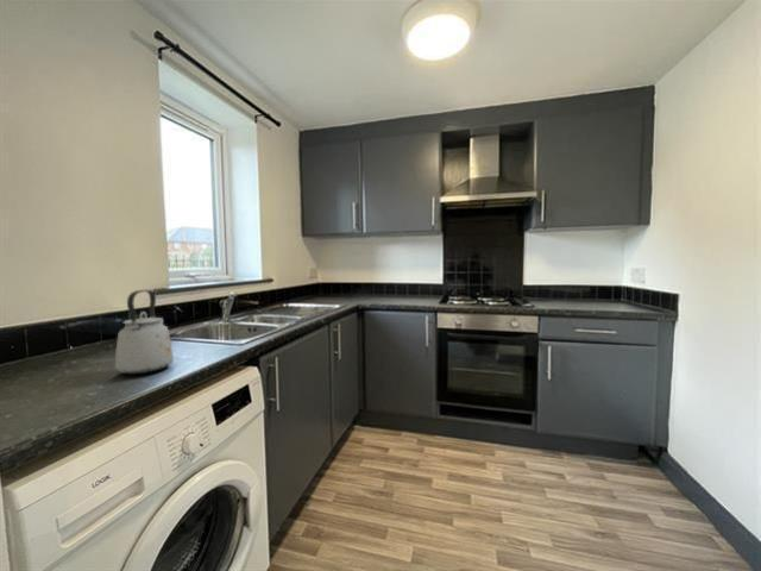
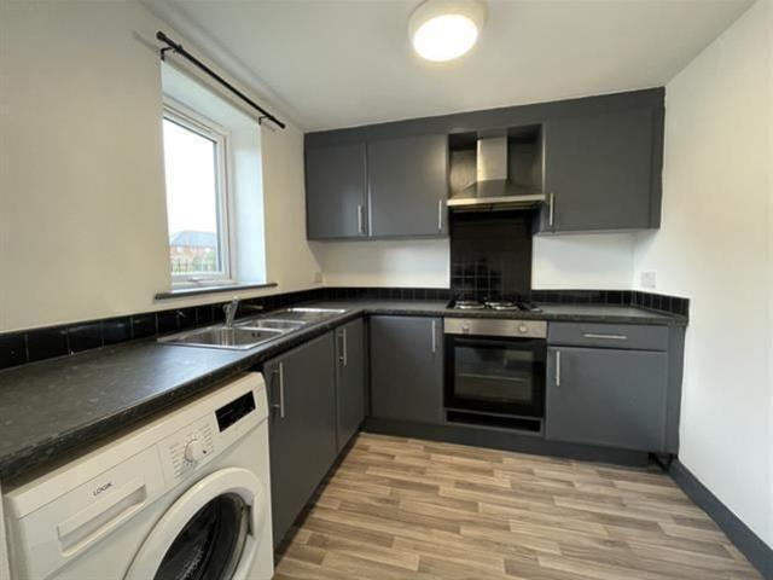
- kettle (147, 328)
